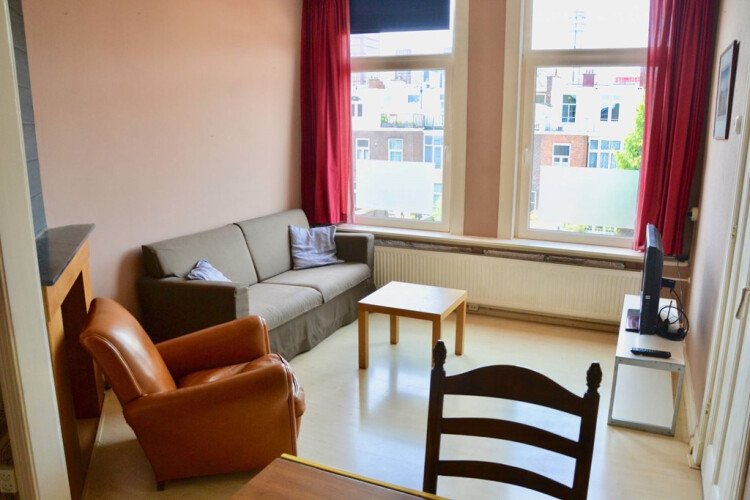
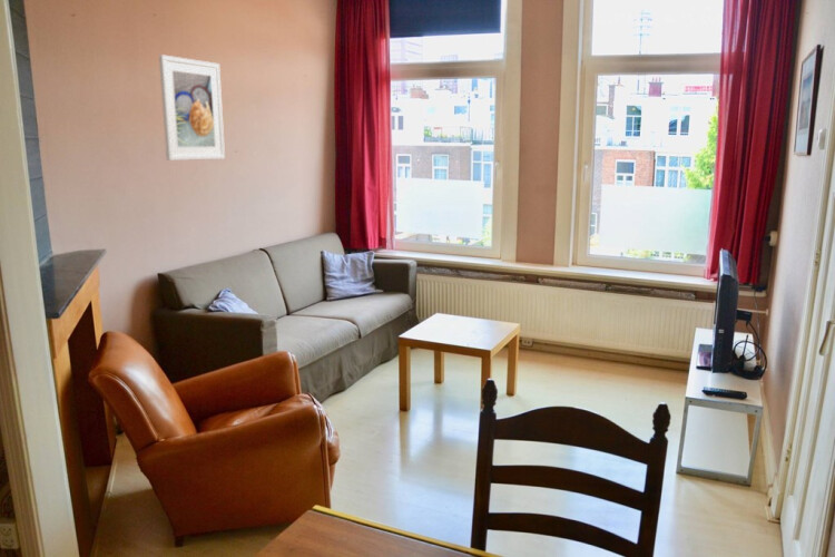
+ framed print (194, 110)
